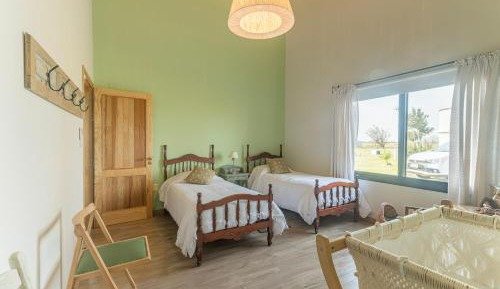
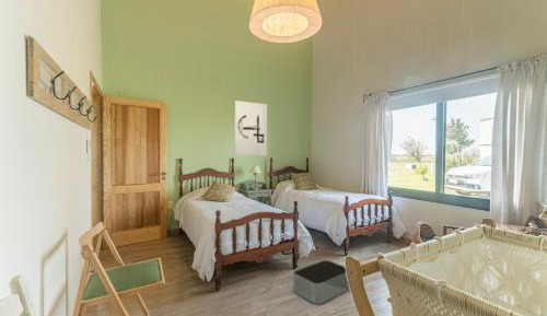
+ storage bin (322, 280)
+ wall art (251, 129)
